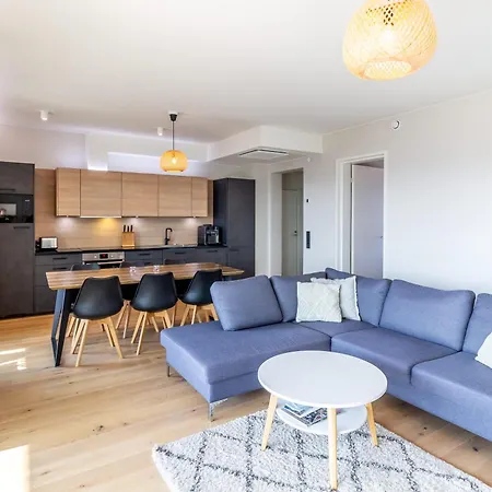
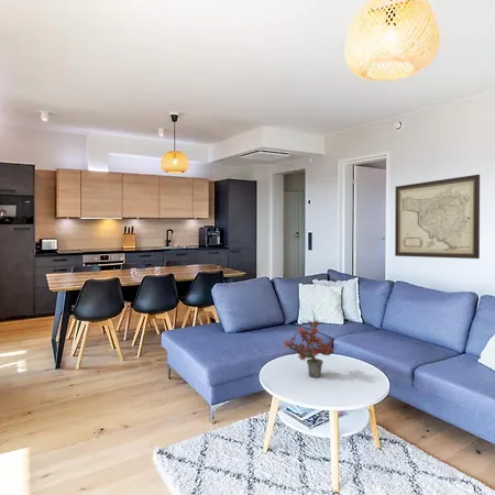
+ potted plant (312, 343)
+ wall art (433, 219)
